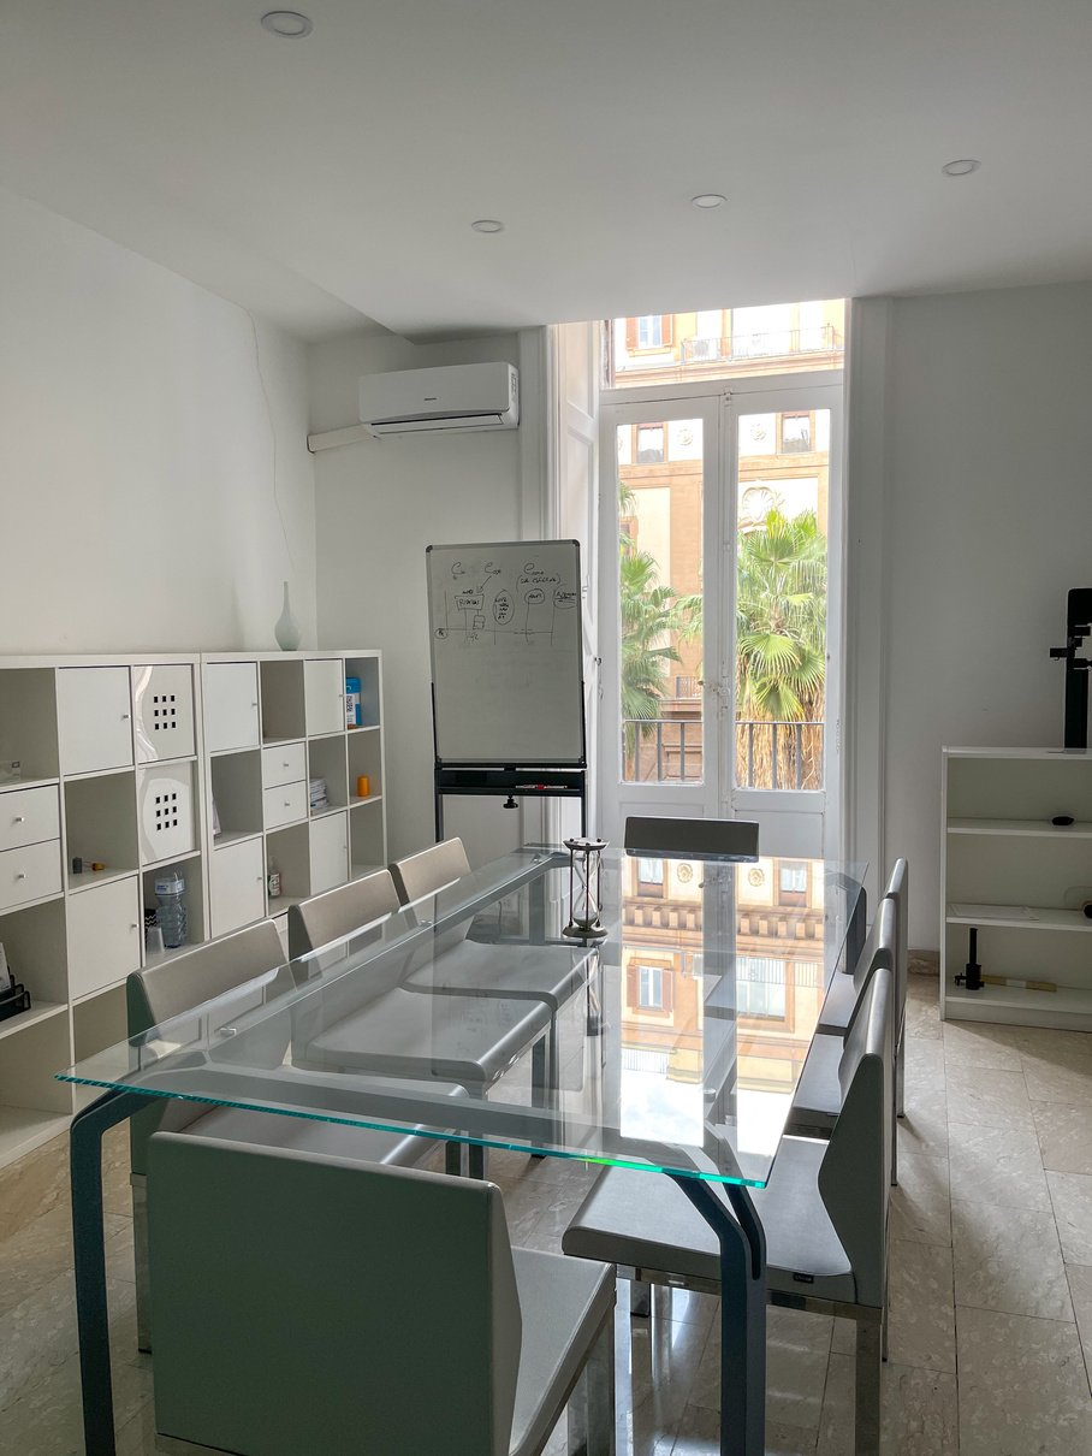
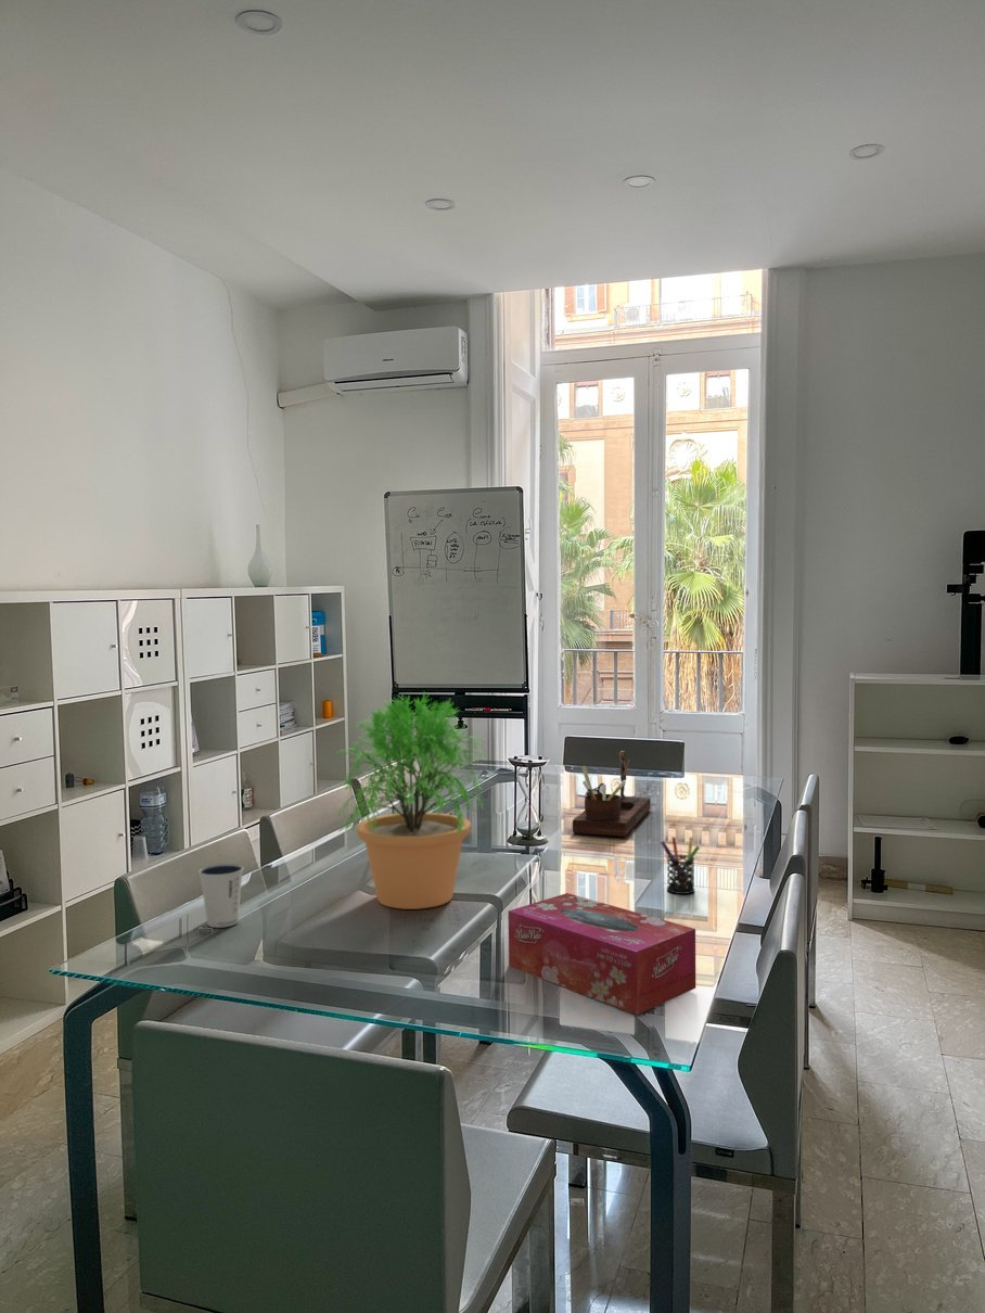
+ desk organizer (613, 792)
+ potted plant (410, 793)
+ tissue box (599, 947)
+ dixie cup (221, 896)
+ pen holder (681, 863)
